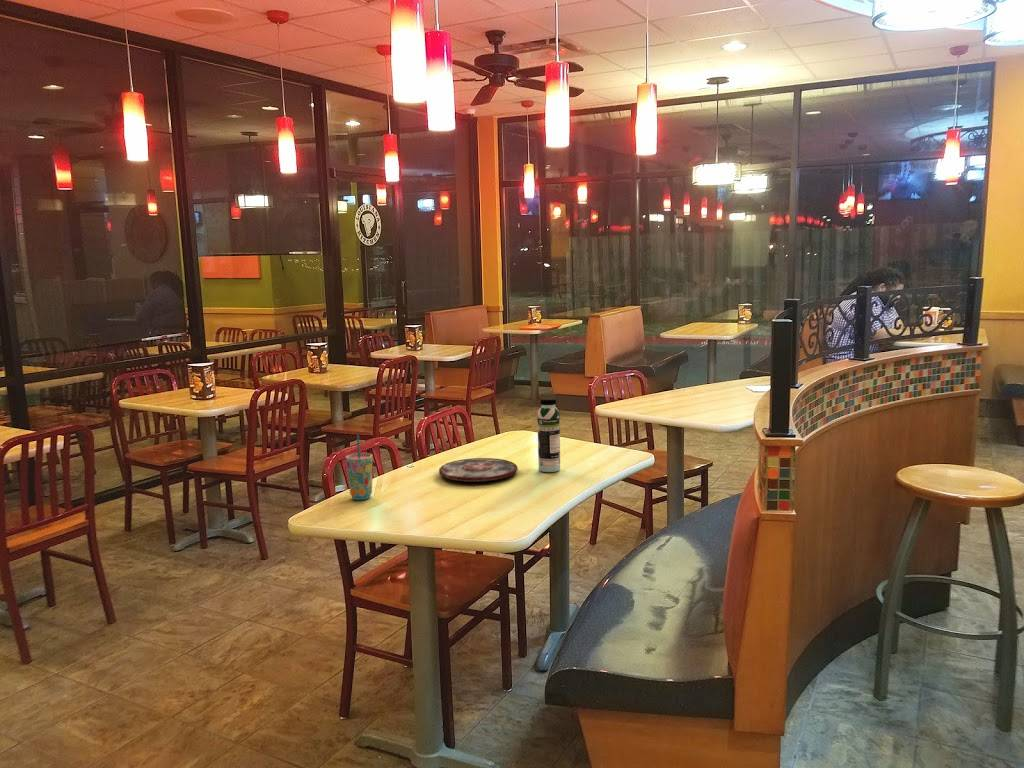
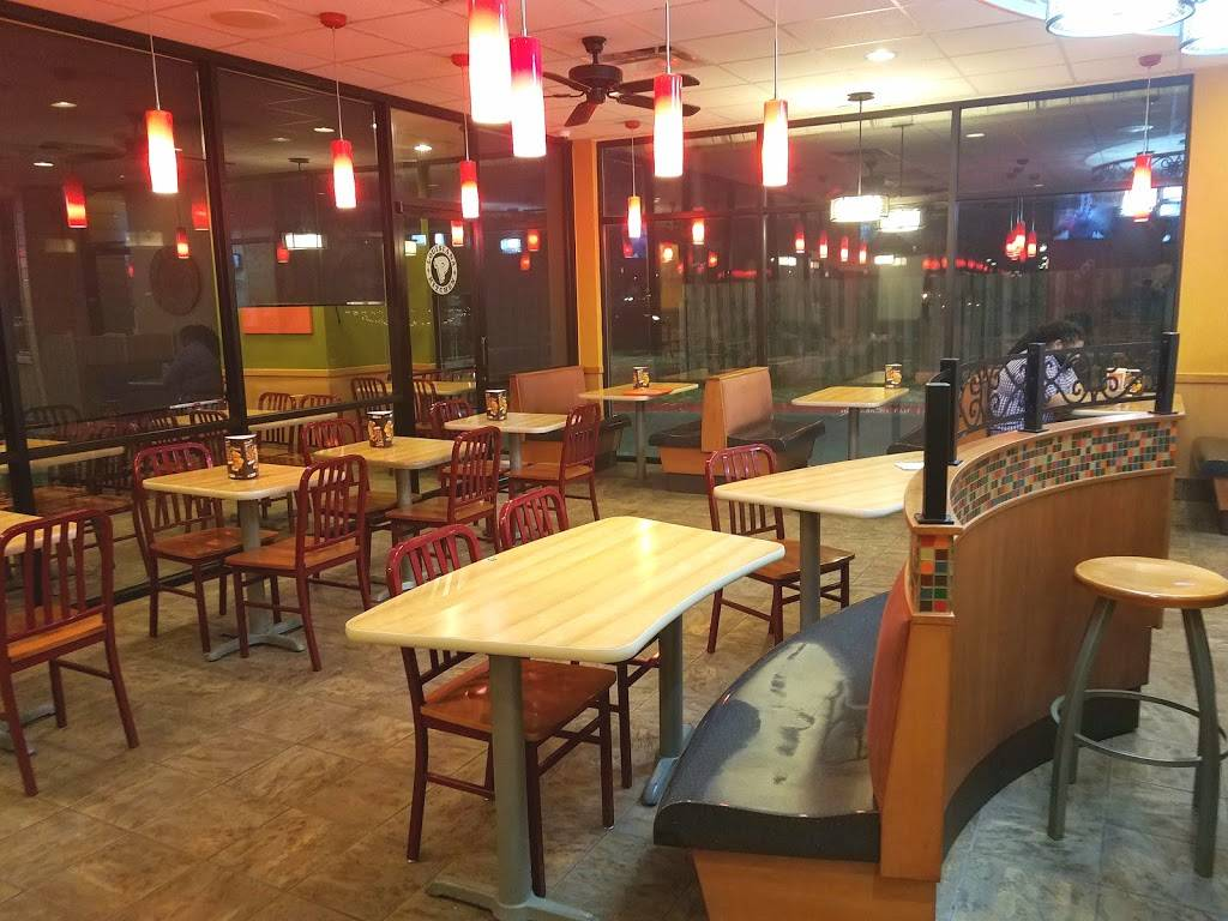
- cup (359, 466)
- plate (478, 469)
- water bottle (548, 434)
